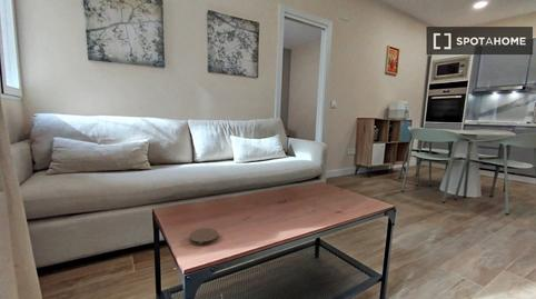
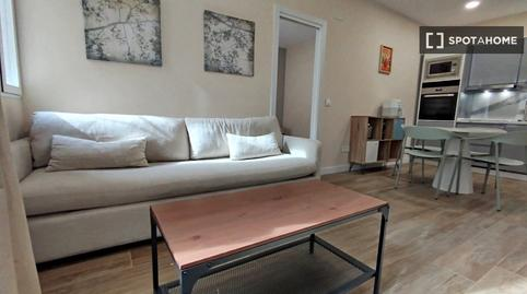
- coaster (204, 236)
